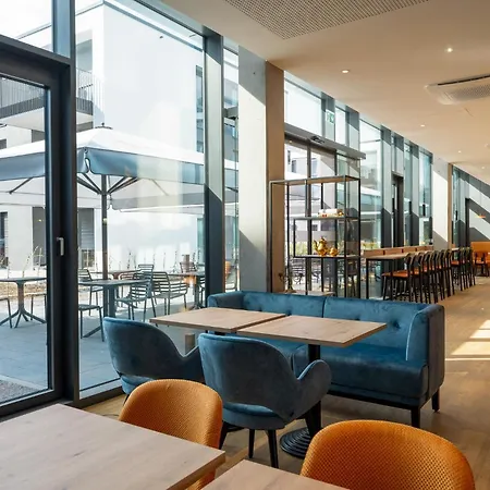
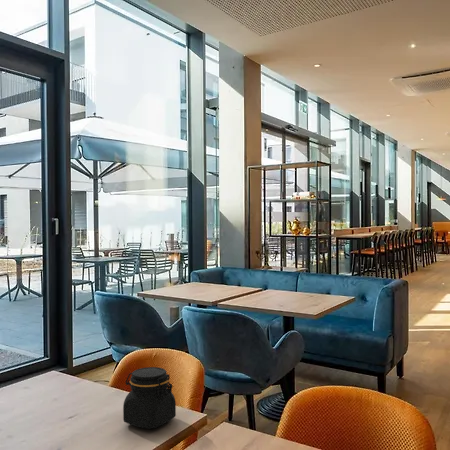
+ jar (149, 396)
